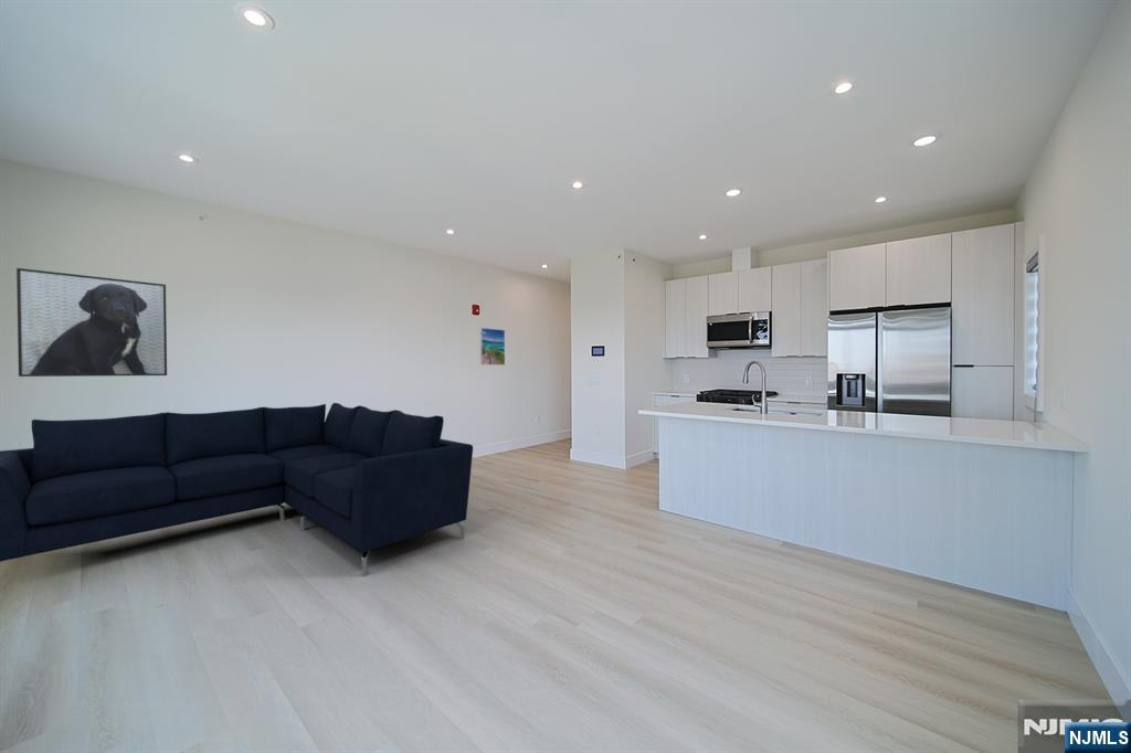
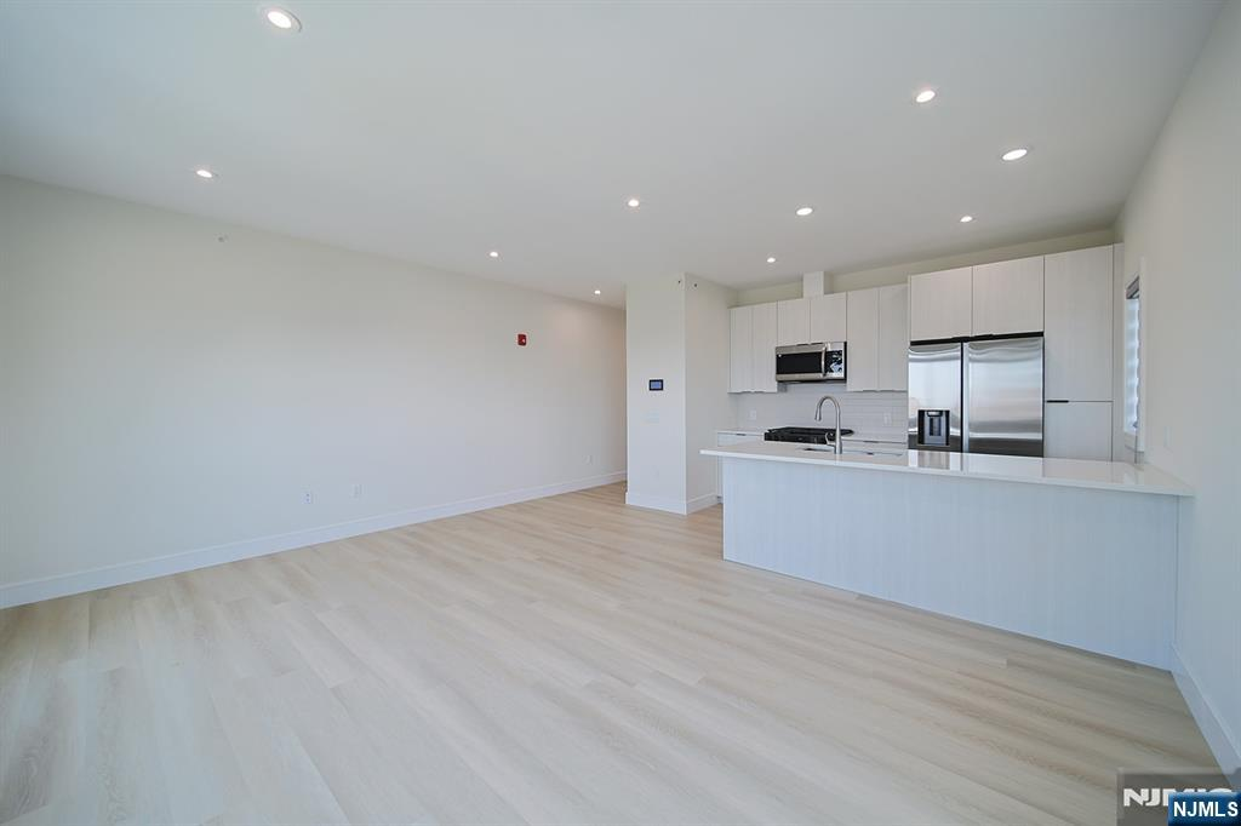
- sofa (242, 481)
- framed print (493, 347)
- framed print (98, 326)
